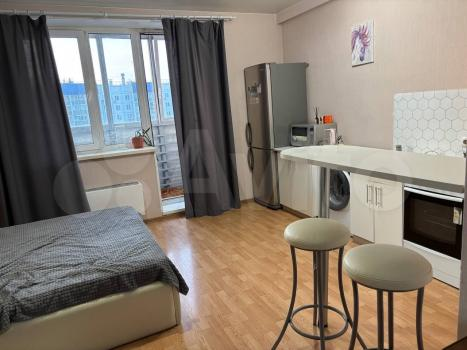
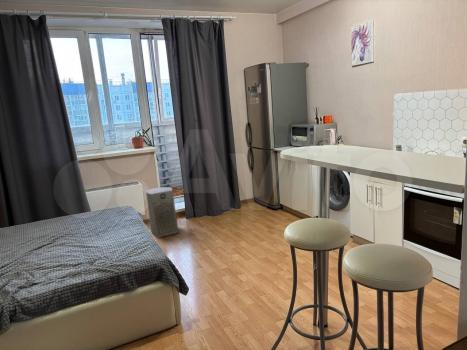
+ fan (161, 210)
